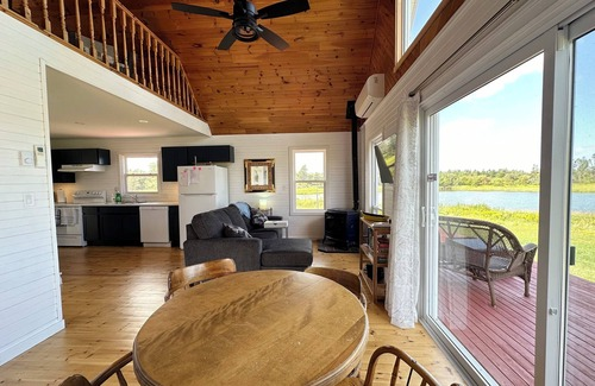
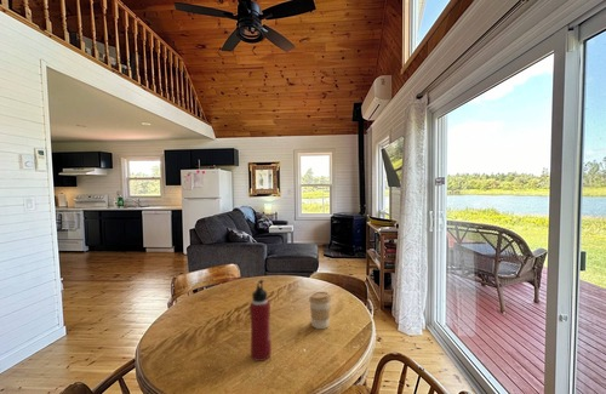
+ water bottle (259, 318)
+ coffee cup (320, 308)
